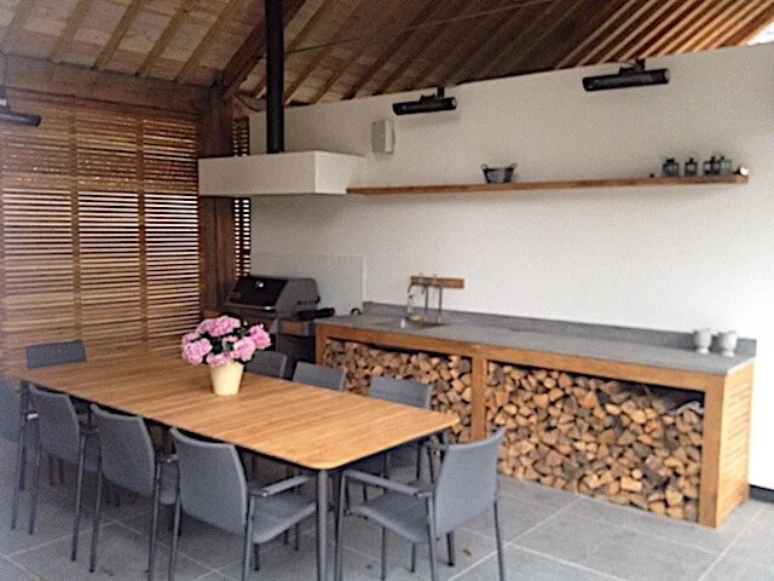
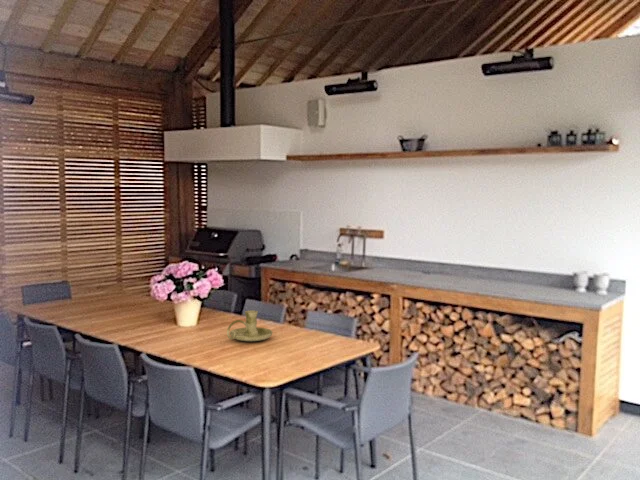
+ candle holder (247, 326)
